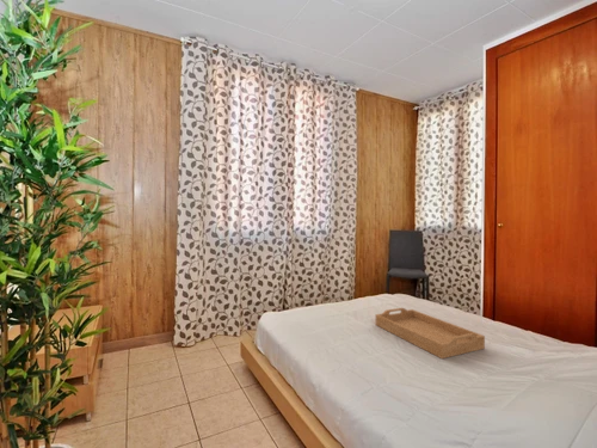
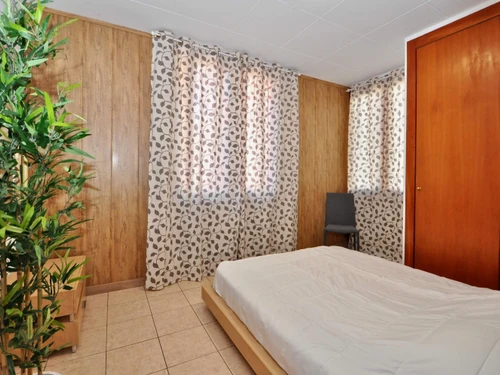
- serving tray (424, 327)
